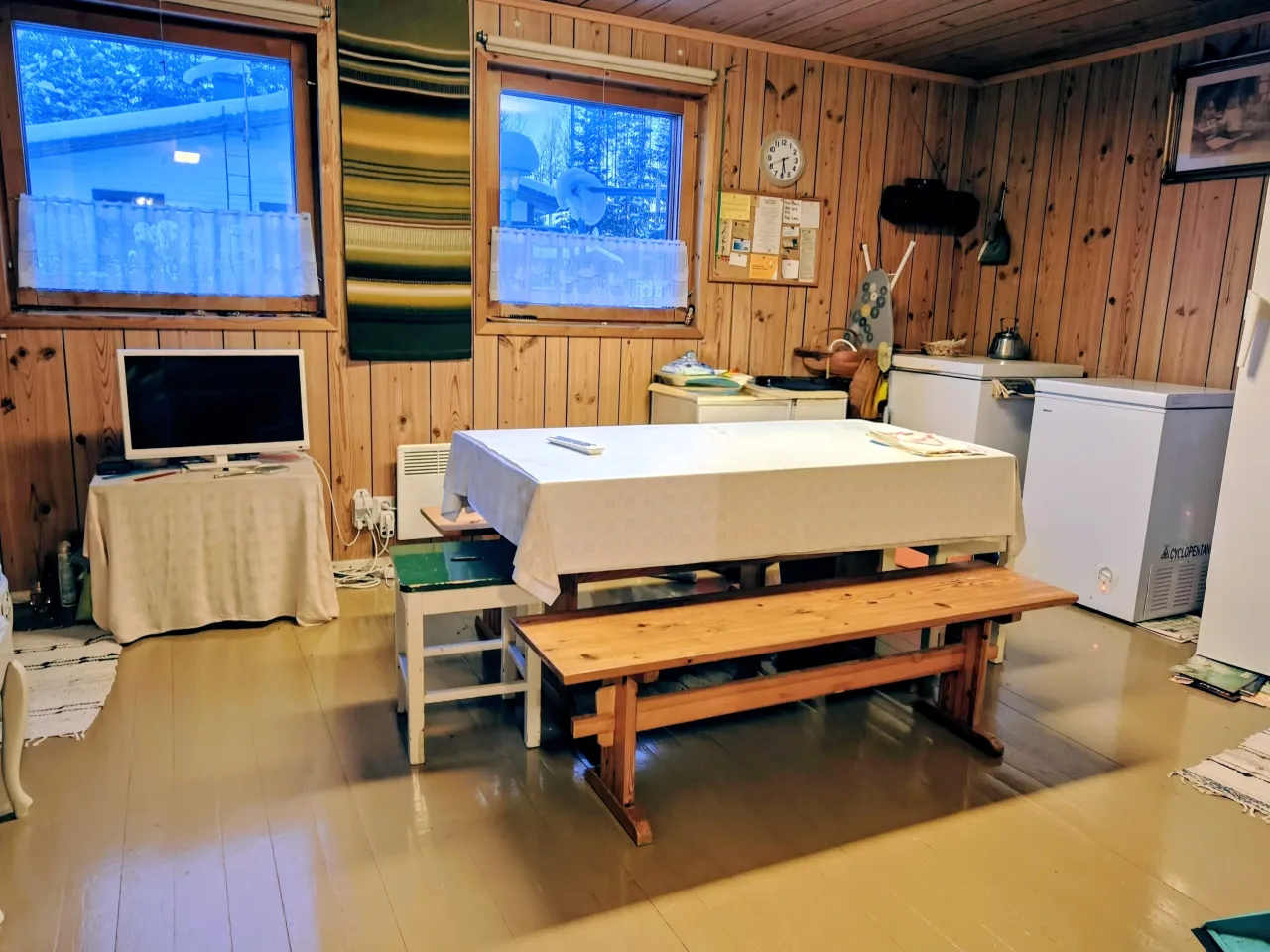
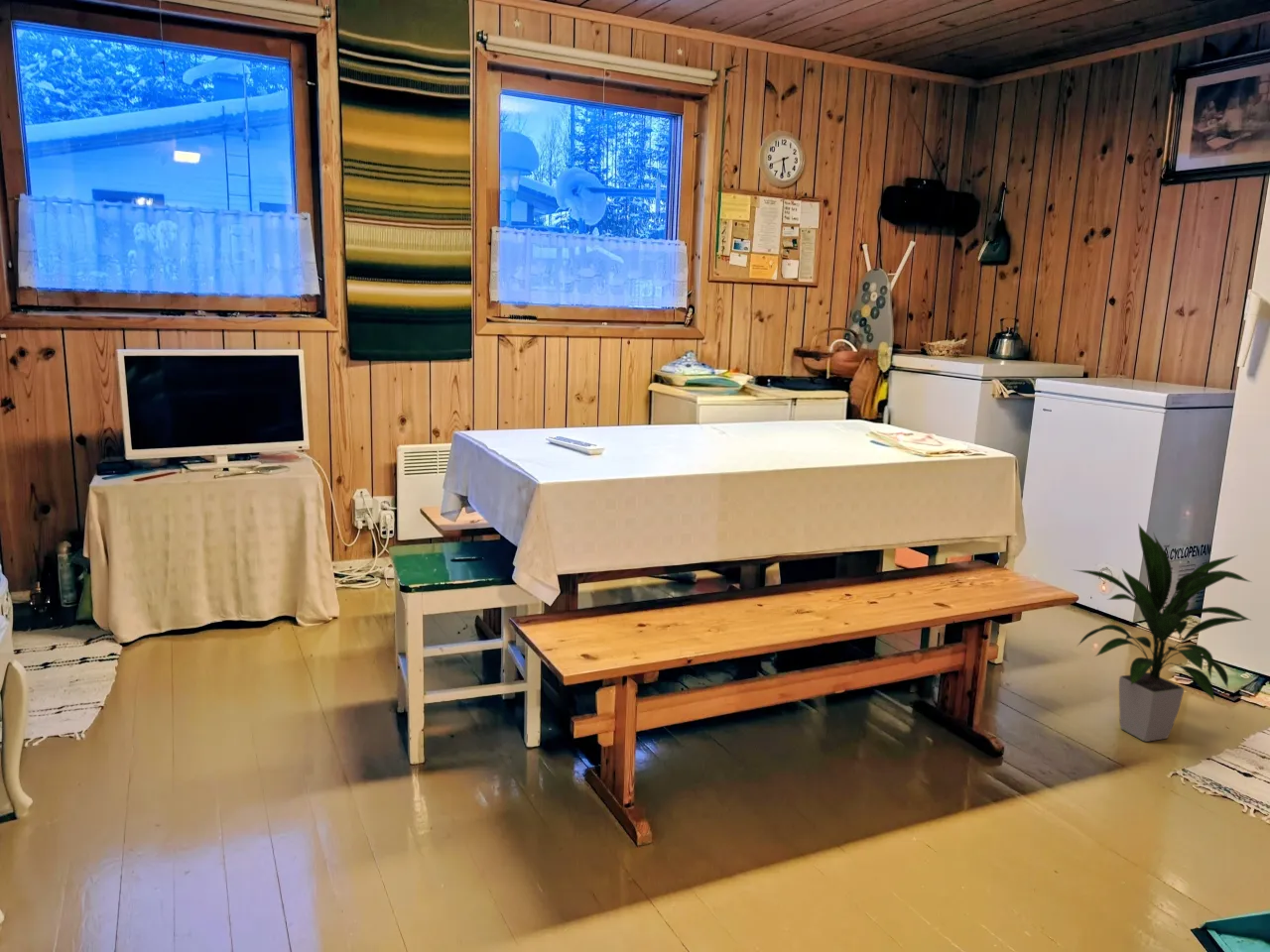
+ indoor plant (1167, 637)
